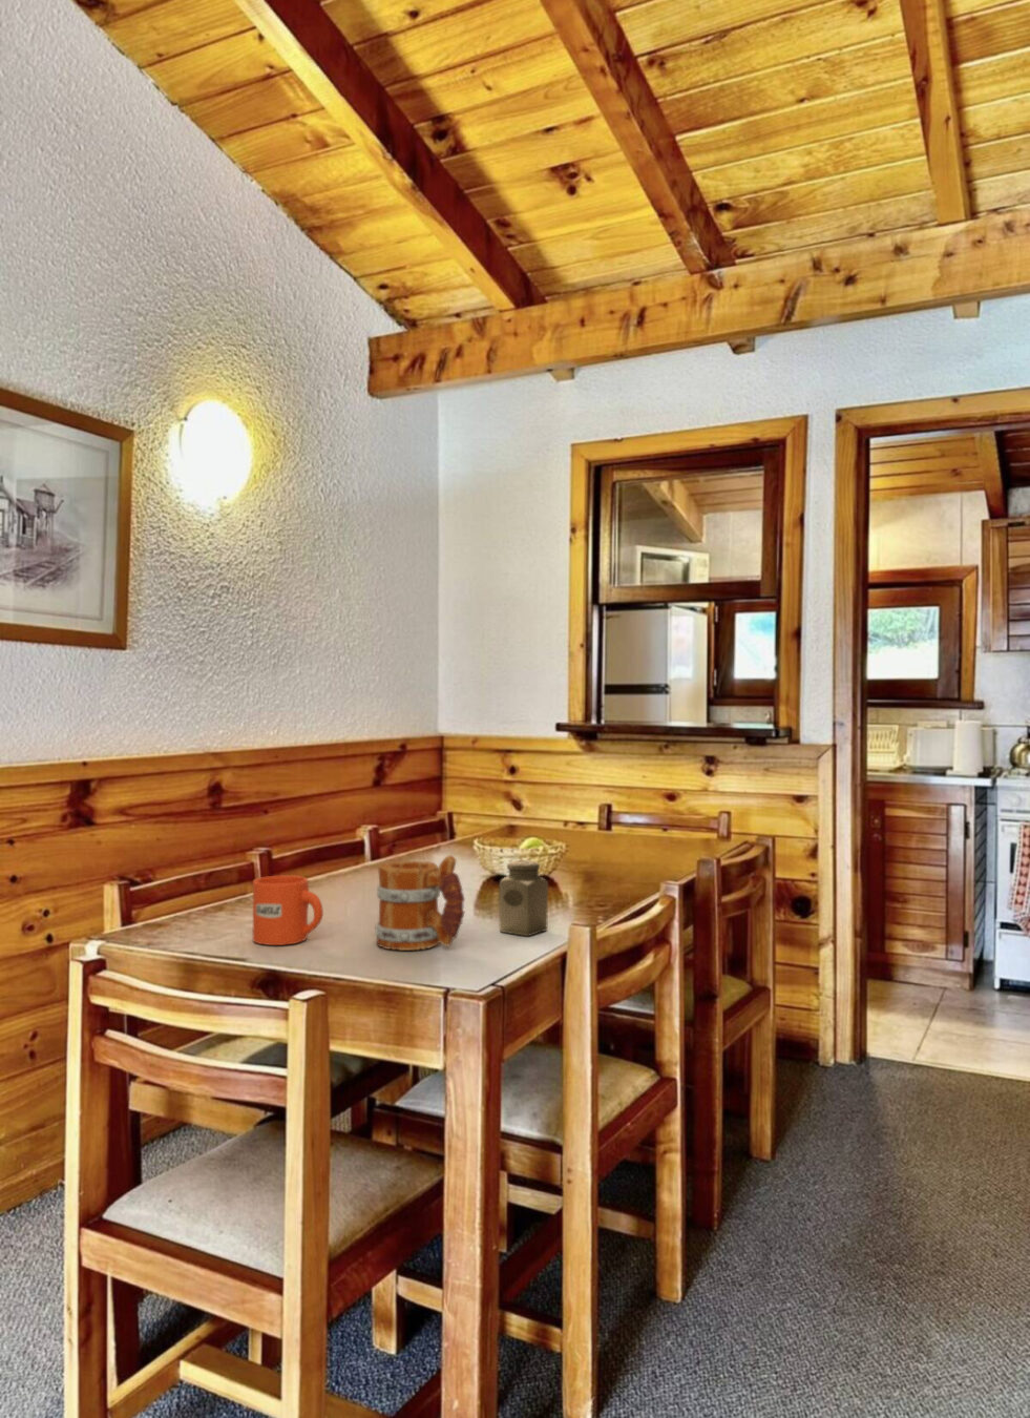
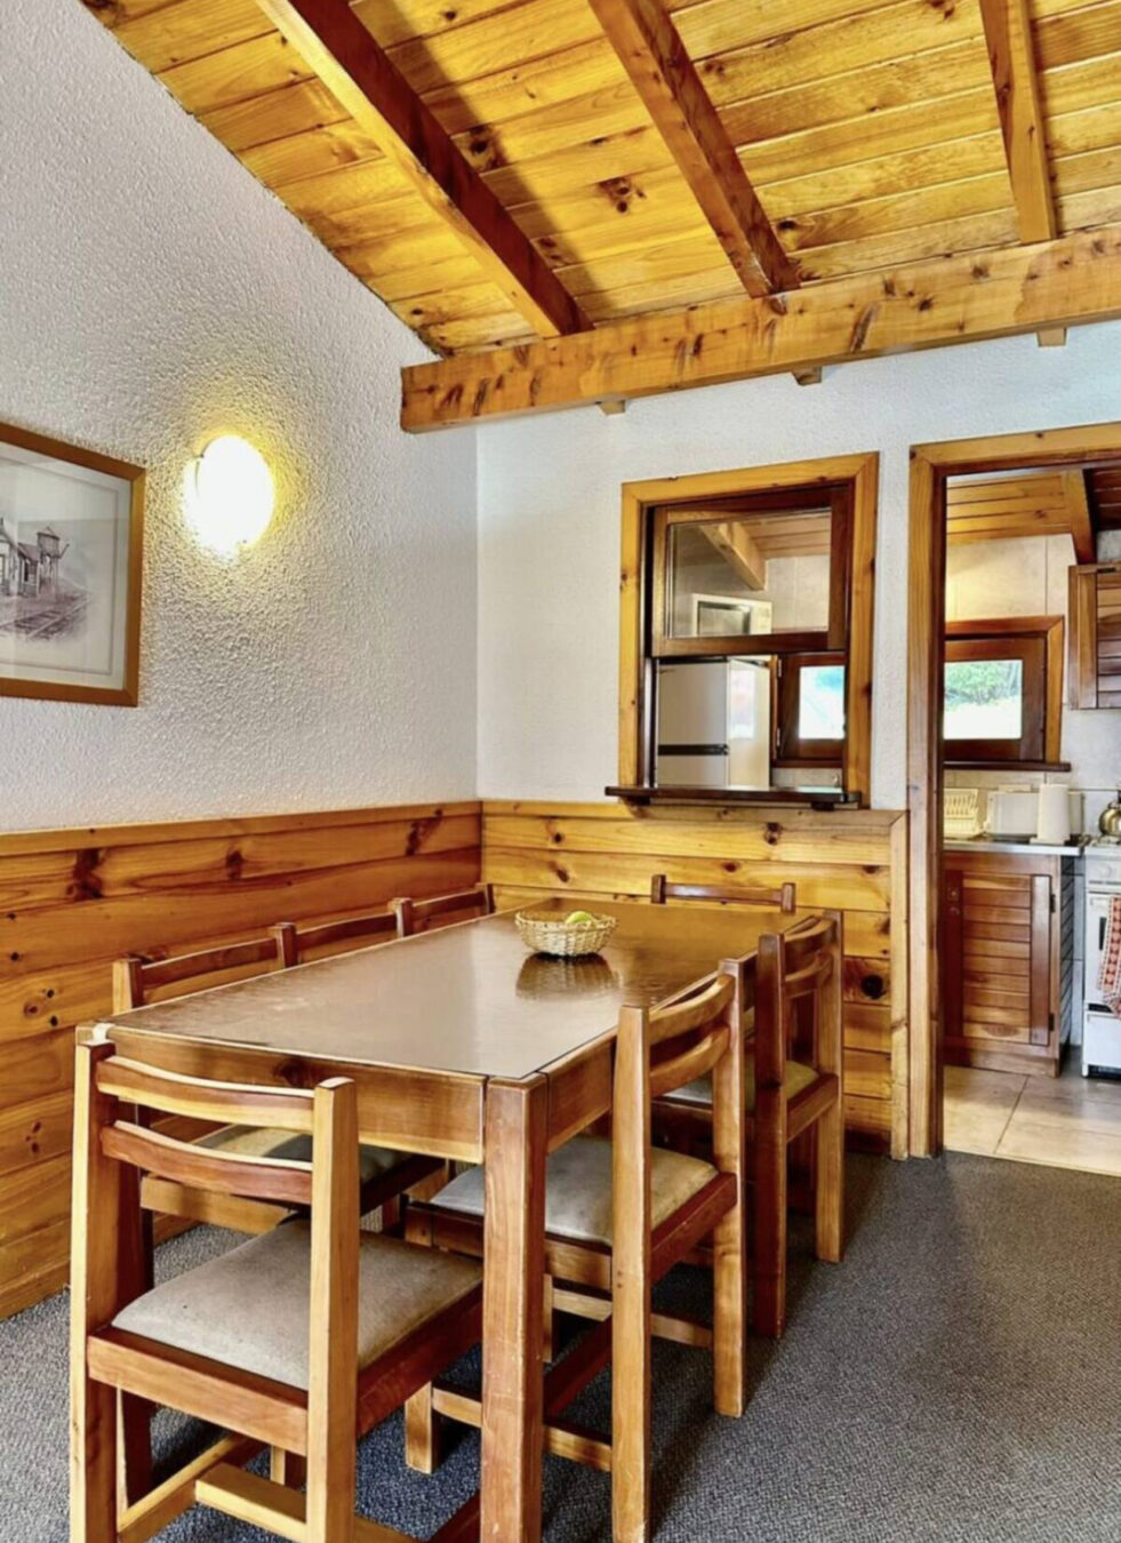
- mug (420, 898)
- salt shaker (523, 895)
- mug (288, 909)
